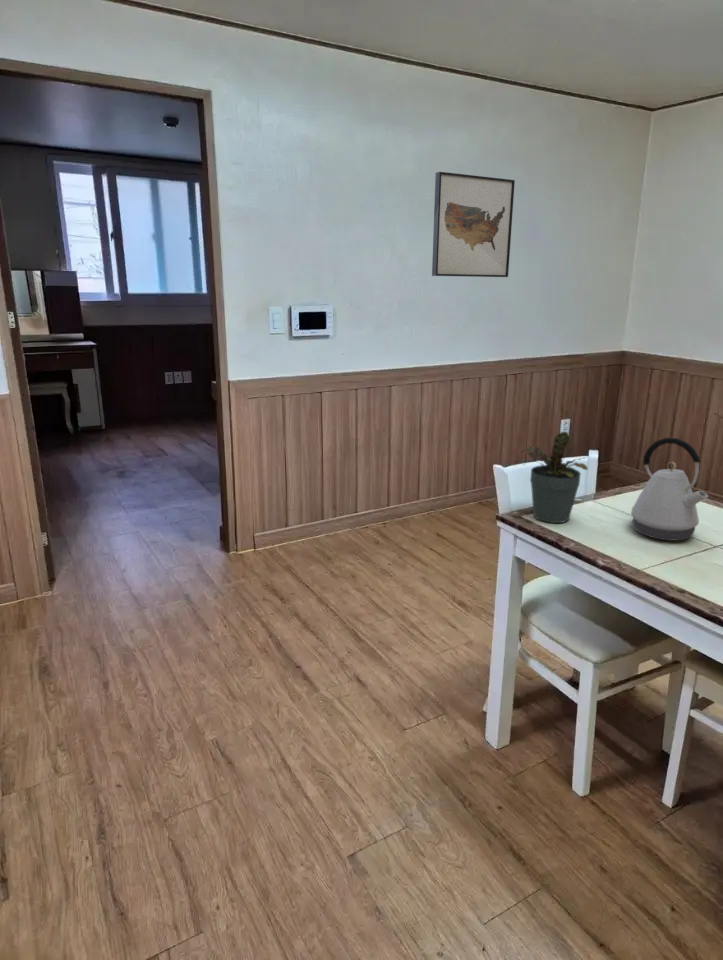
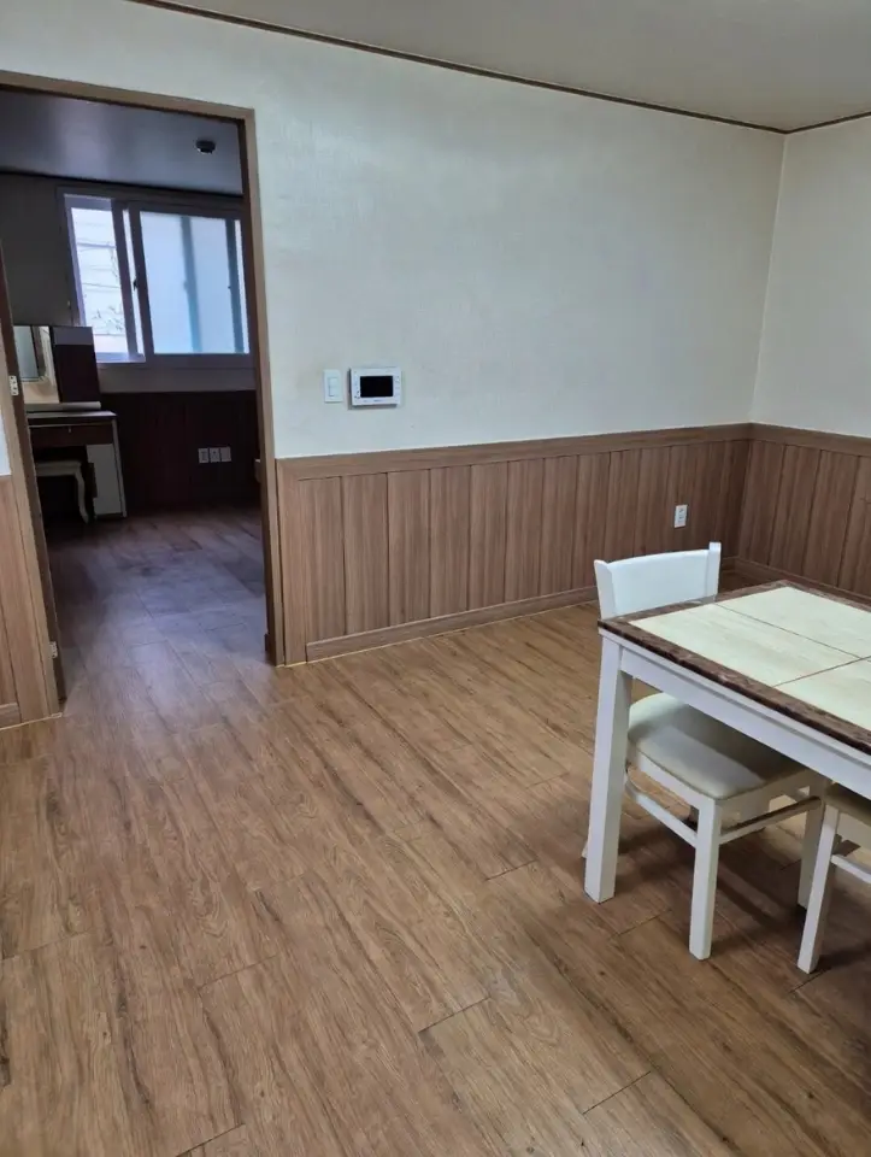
- potted plant (550, 474)
- wall art (473, 227)
- kettle (670, 486)
